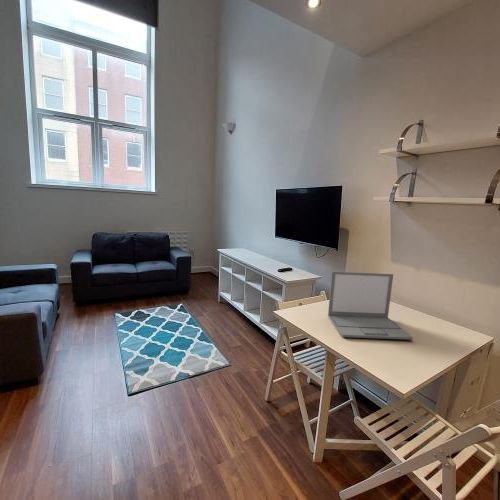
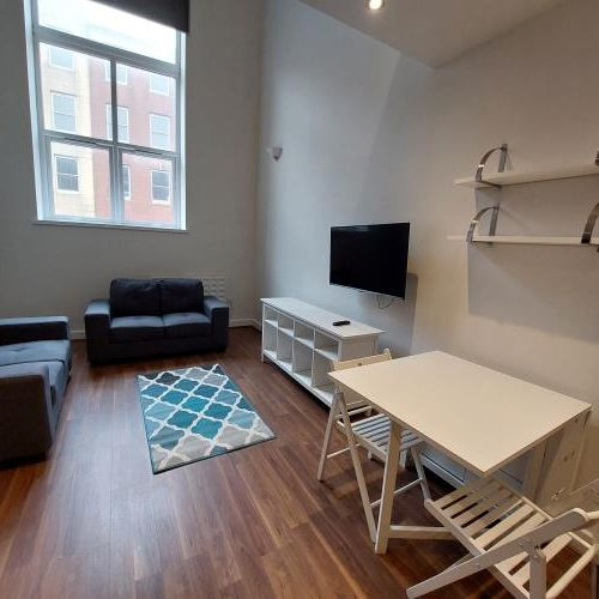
- laptop (369, 303)
